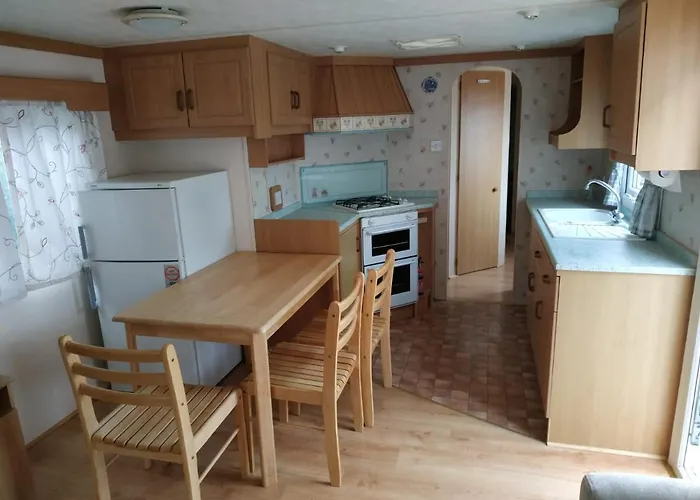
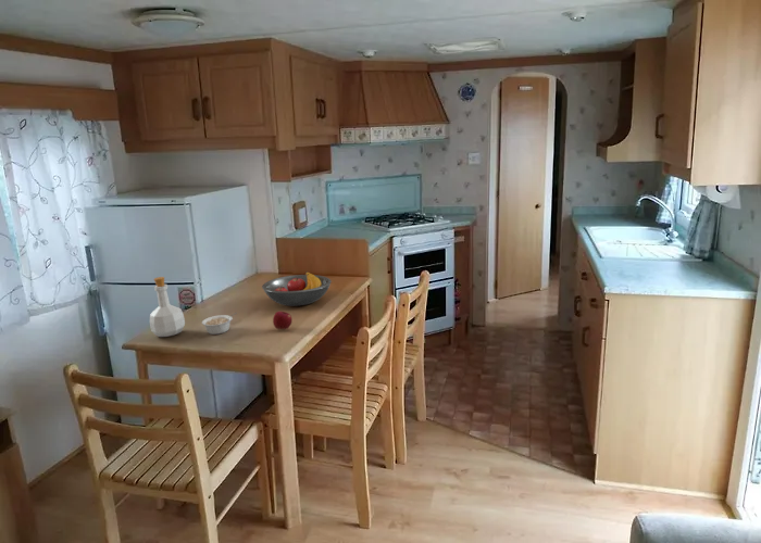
+ bottle (165, 305)
+ fruit bowl (297, 289)
+ apple (282, 320)
+ legume (217, 324)
